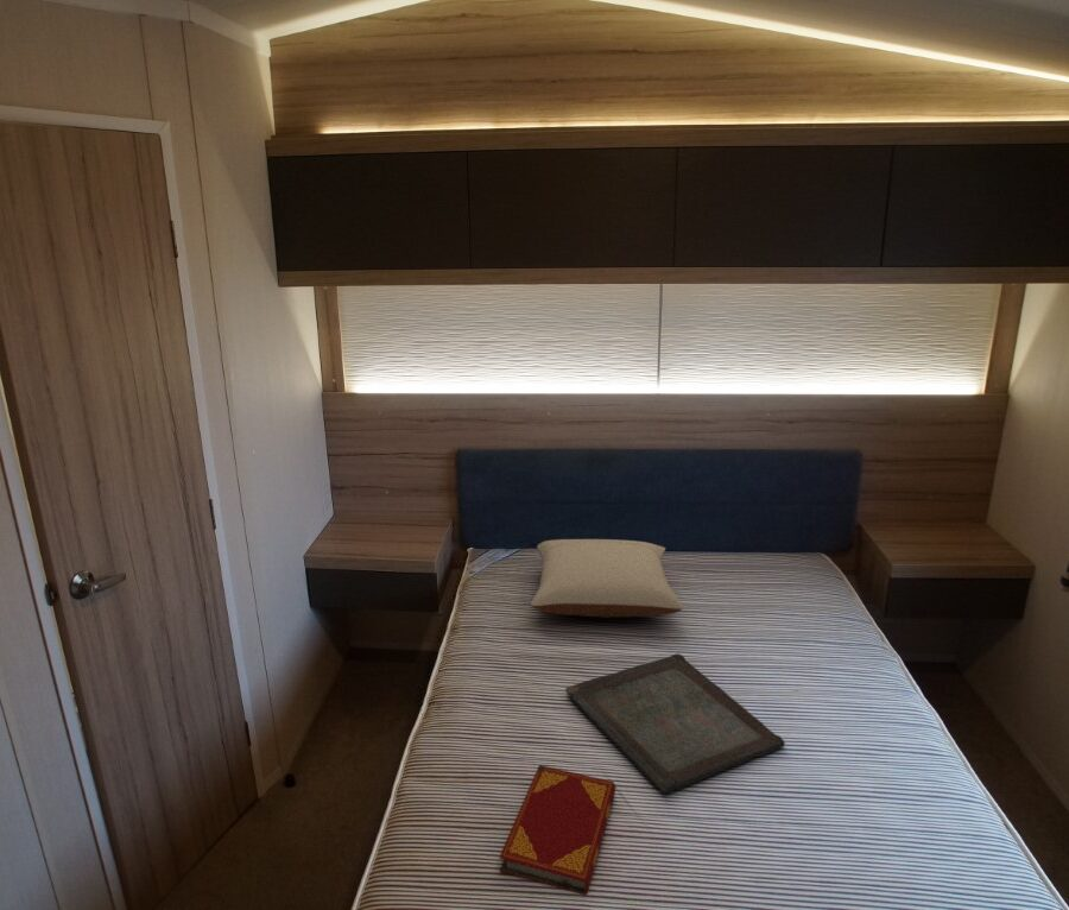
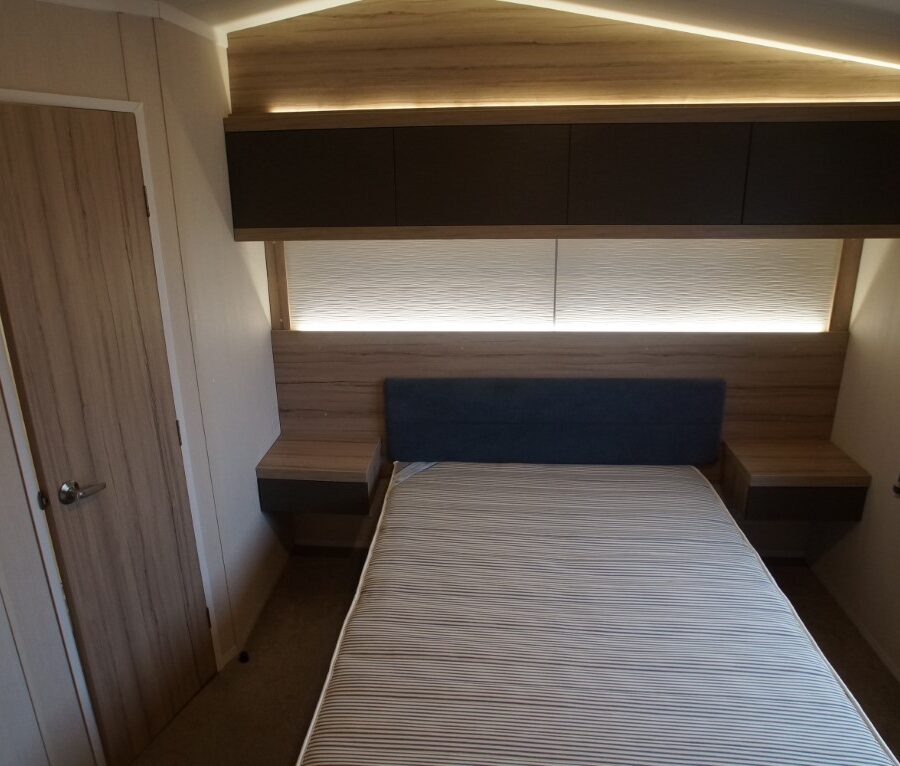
- hardback book (561, 823)
- pillow (603, 575)
- serving tray (669, 714)
